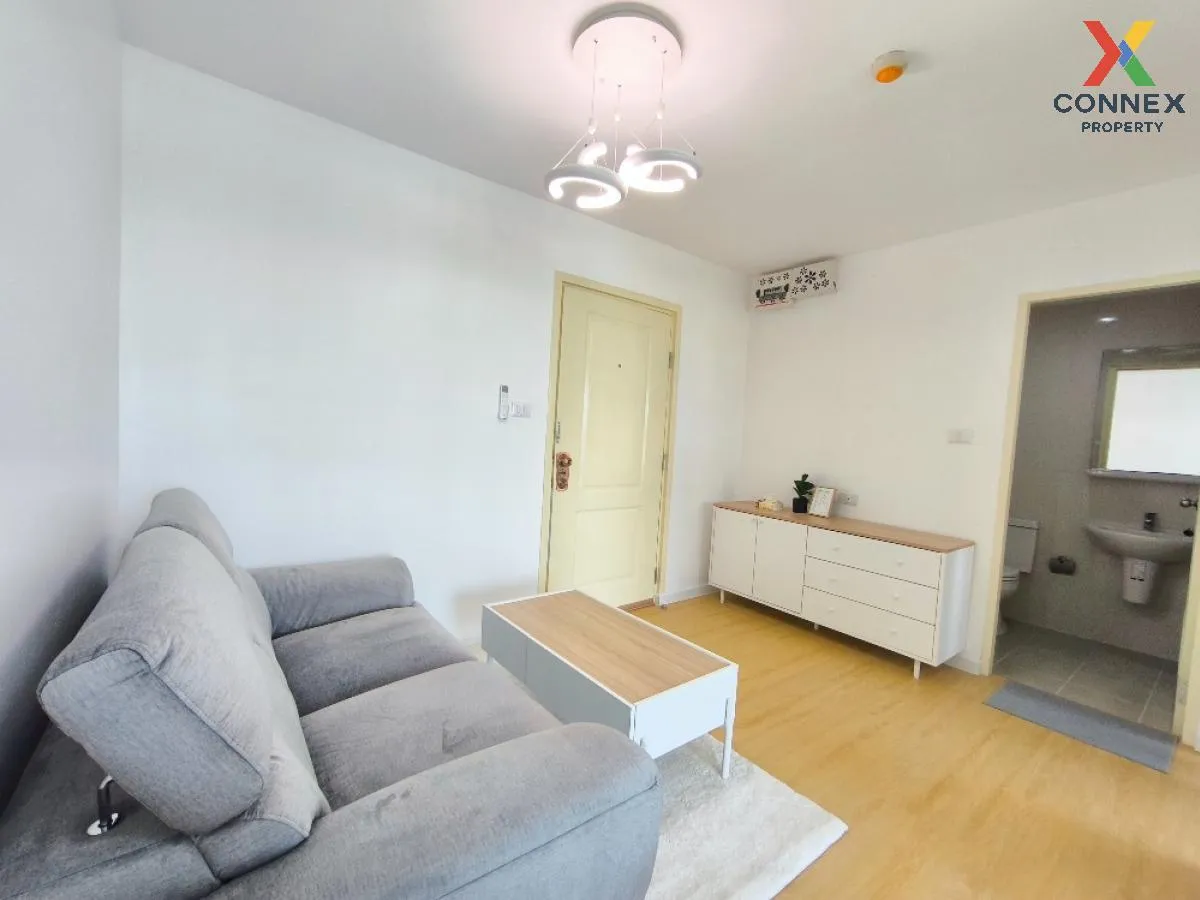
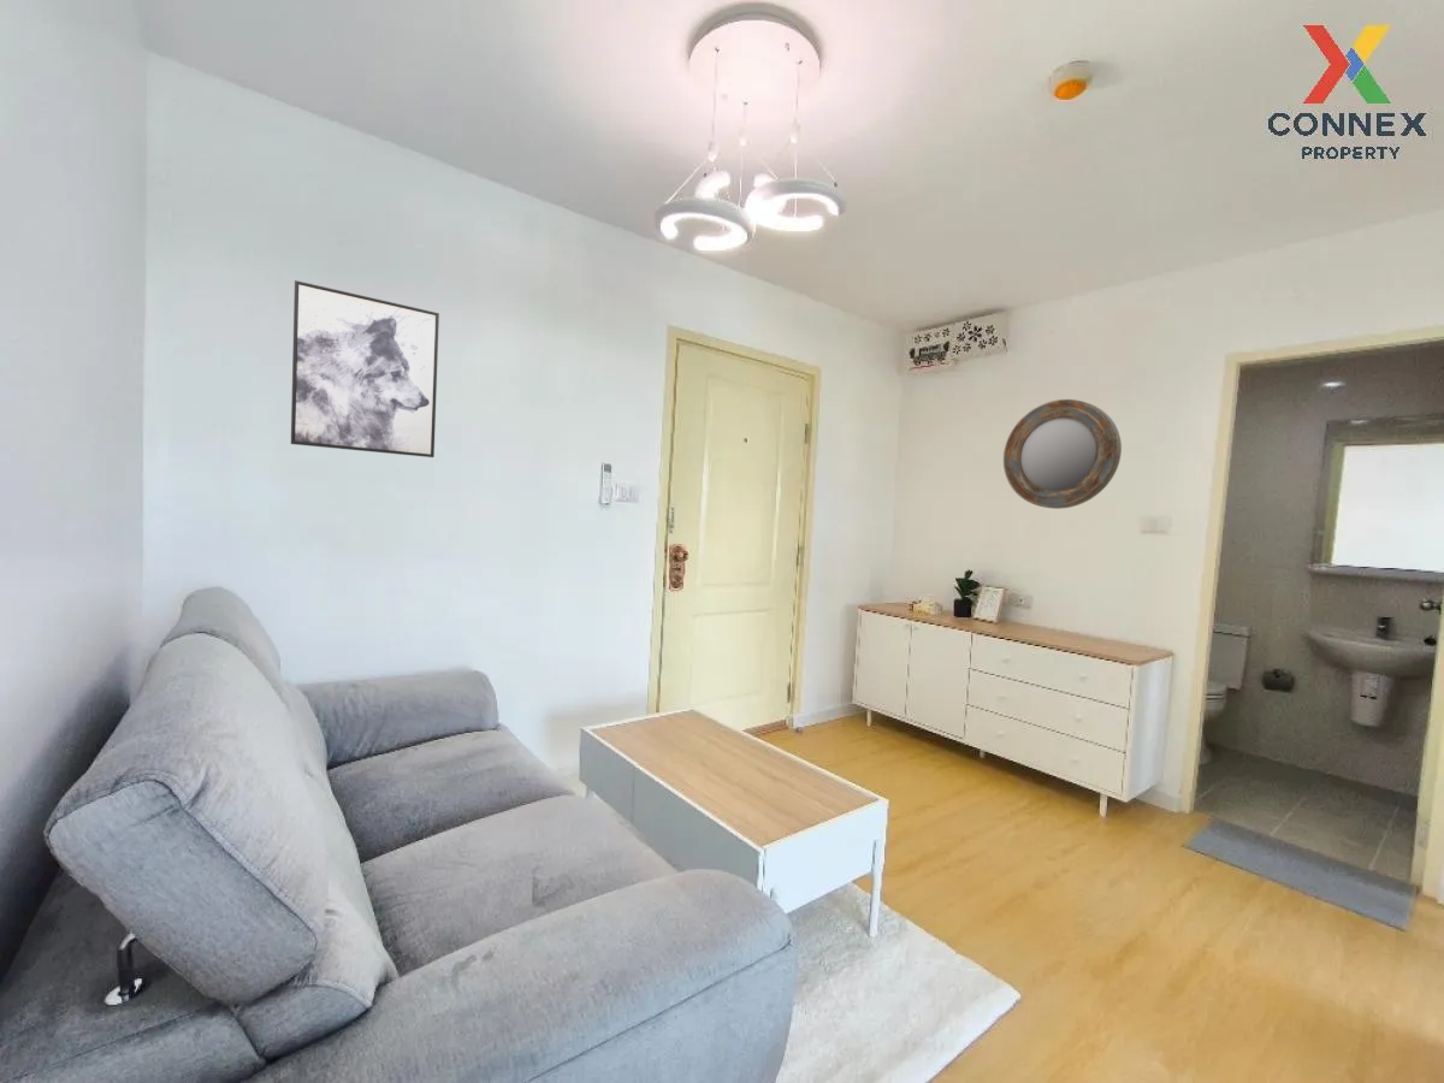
+ wall art (368, 374)
+ home mirror (1058, 454)
